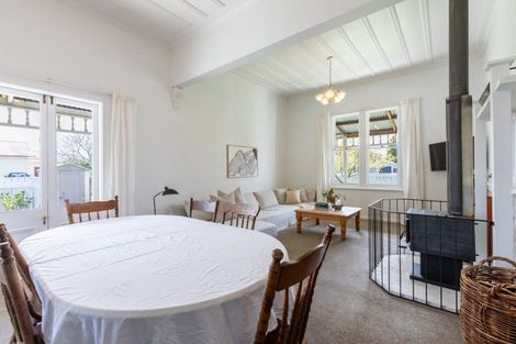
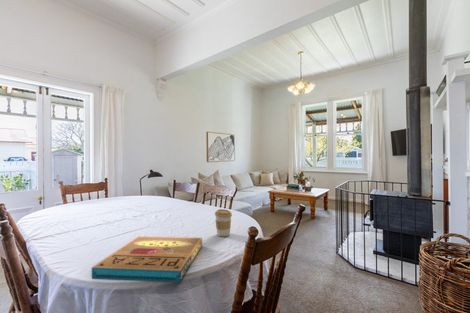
+ pizza box (155, 255)
+ coffee cup (223, 222)
